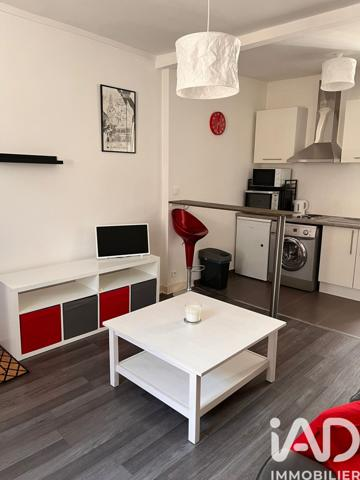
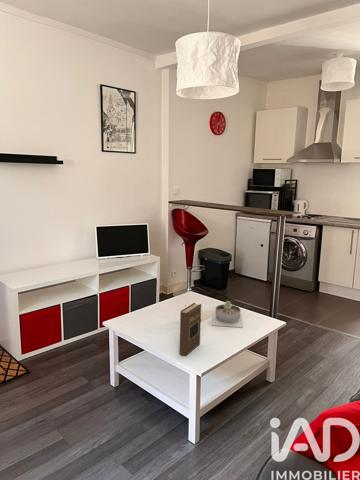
+ book (190, 328)
+ succulent planter (227, 310)
